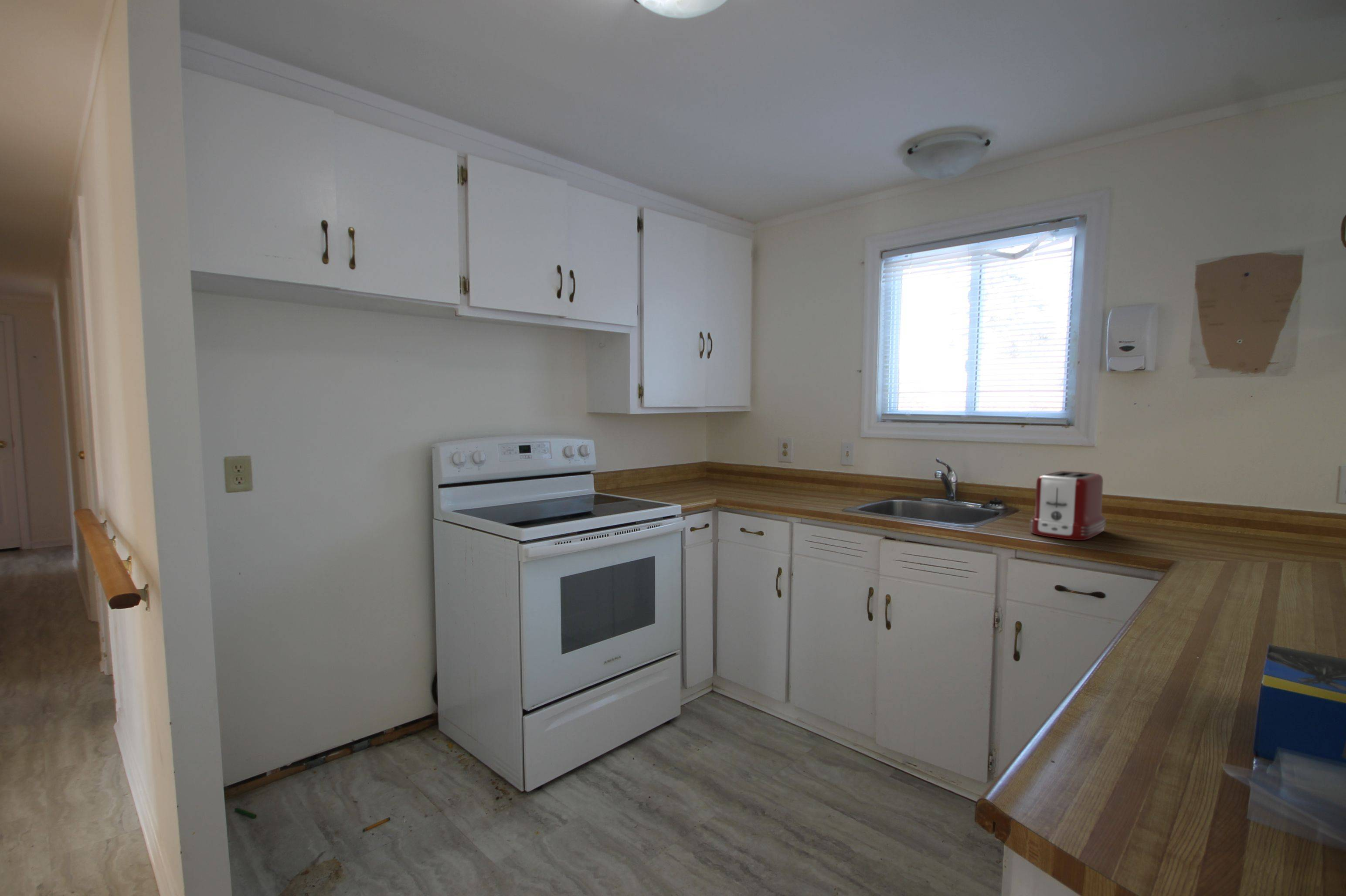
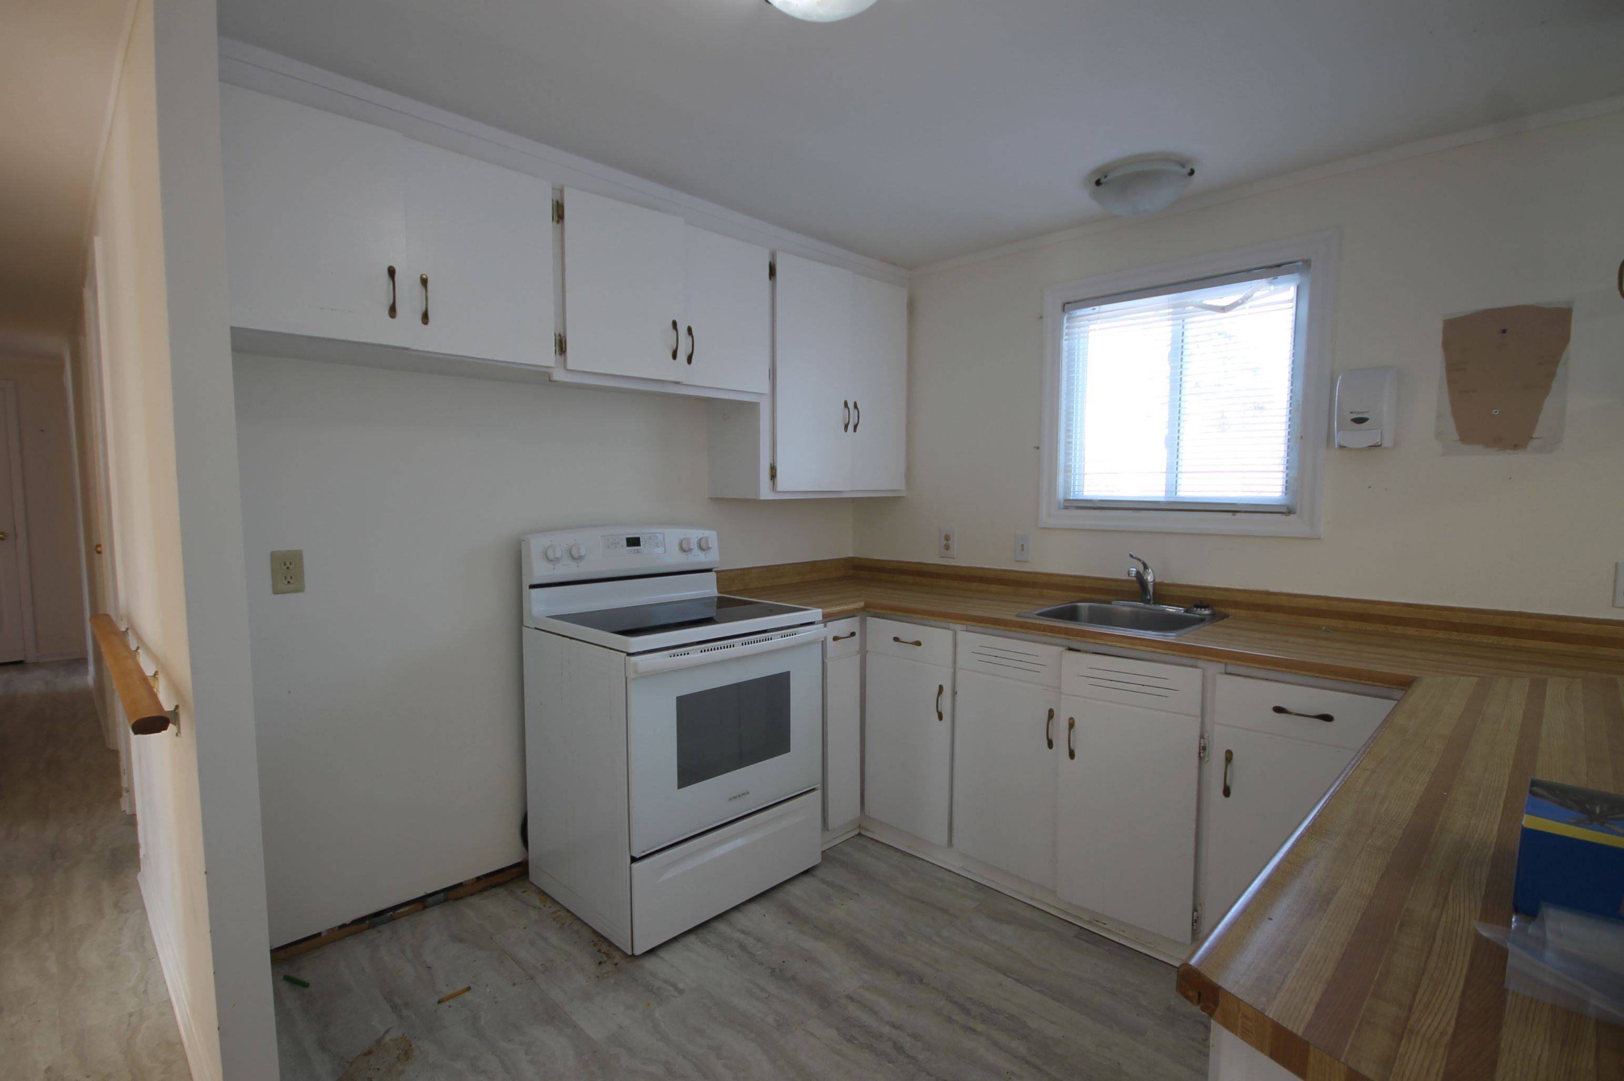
- toaster (1069, 503)
